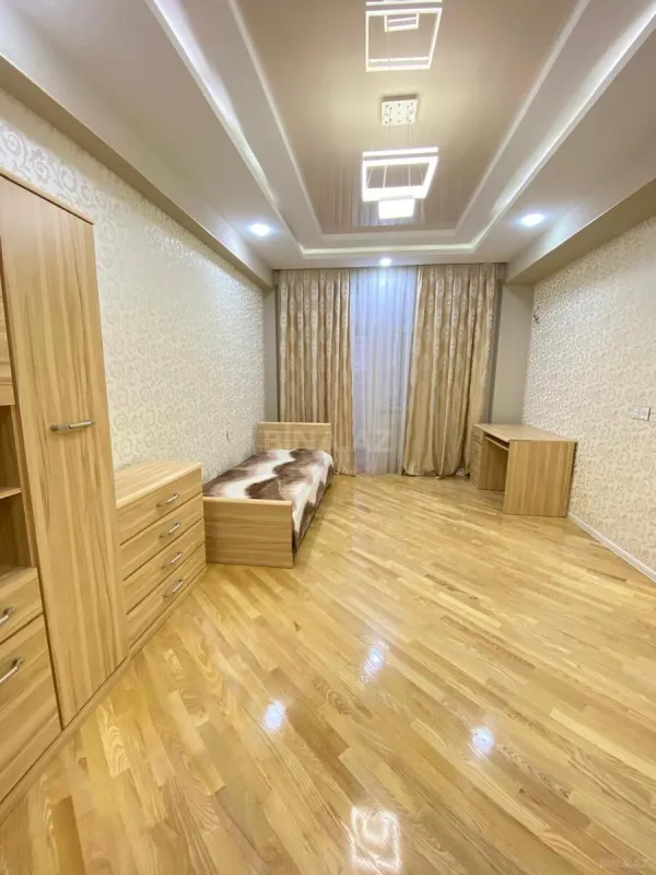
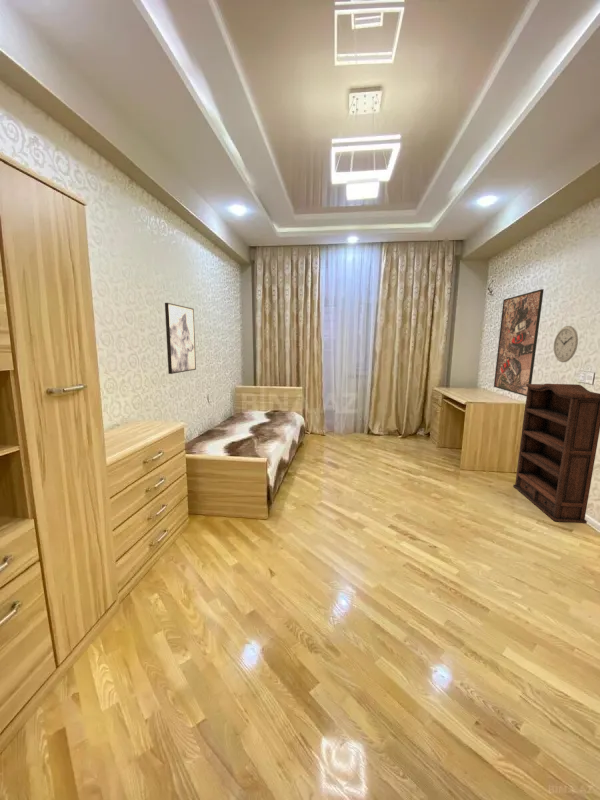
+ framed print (515, 344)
+ bookshelf (554, 445)
+ wall art (181, 339)
+ wall clock (564, 344)
